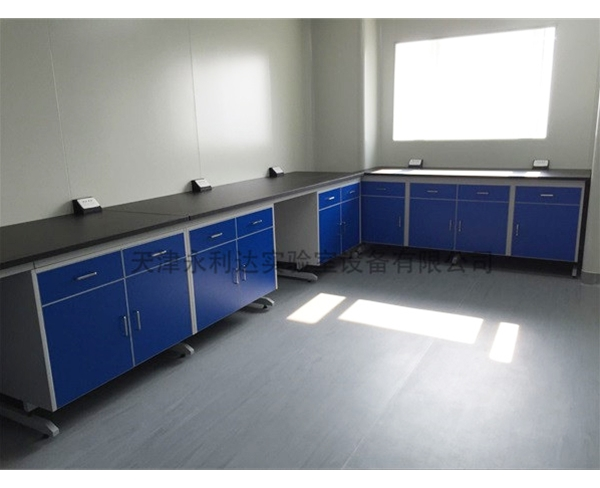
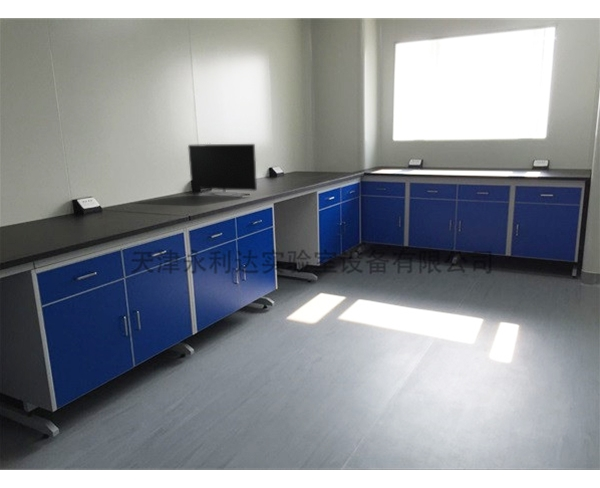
+ monitor (222, 169)
